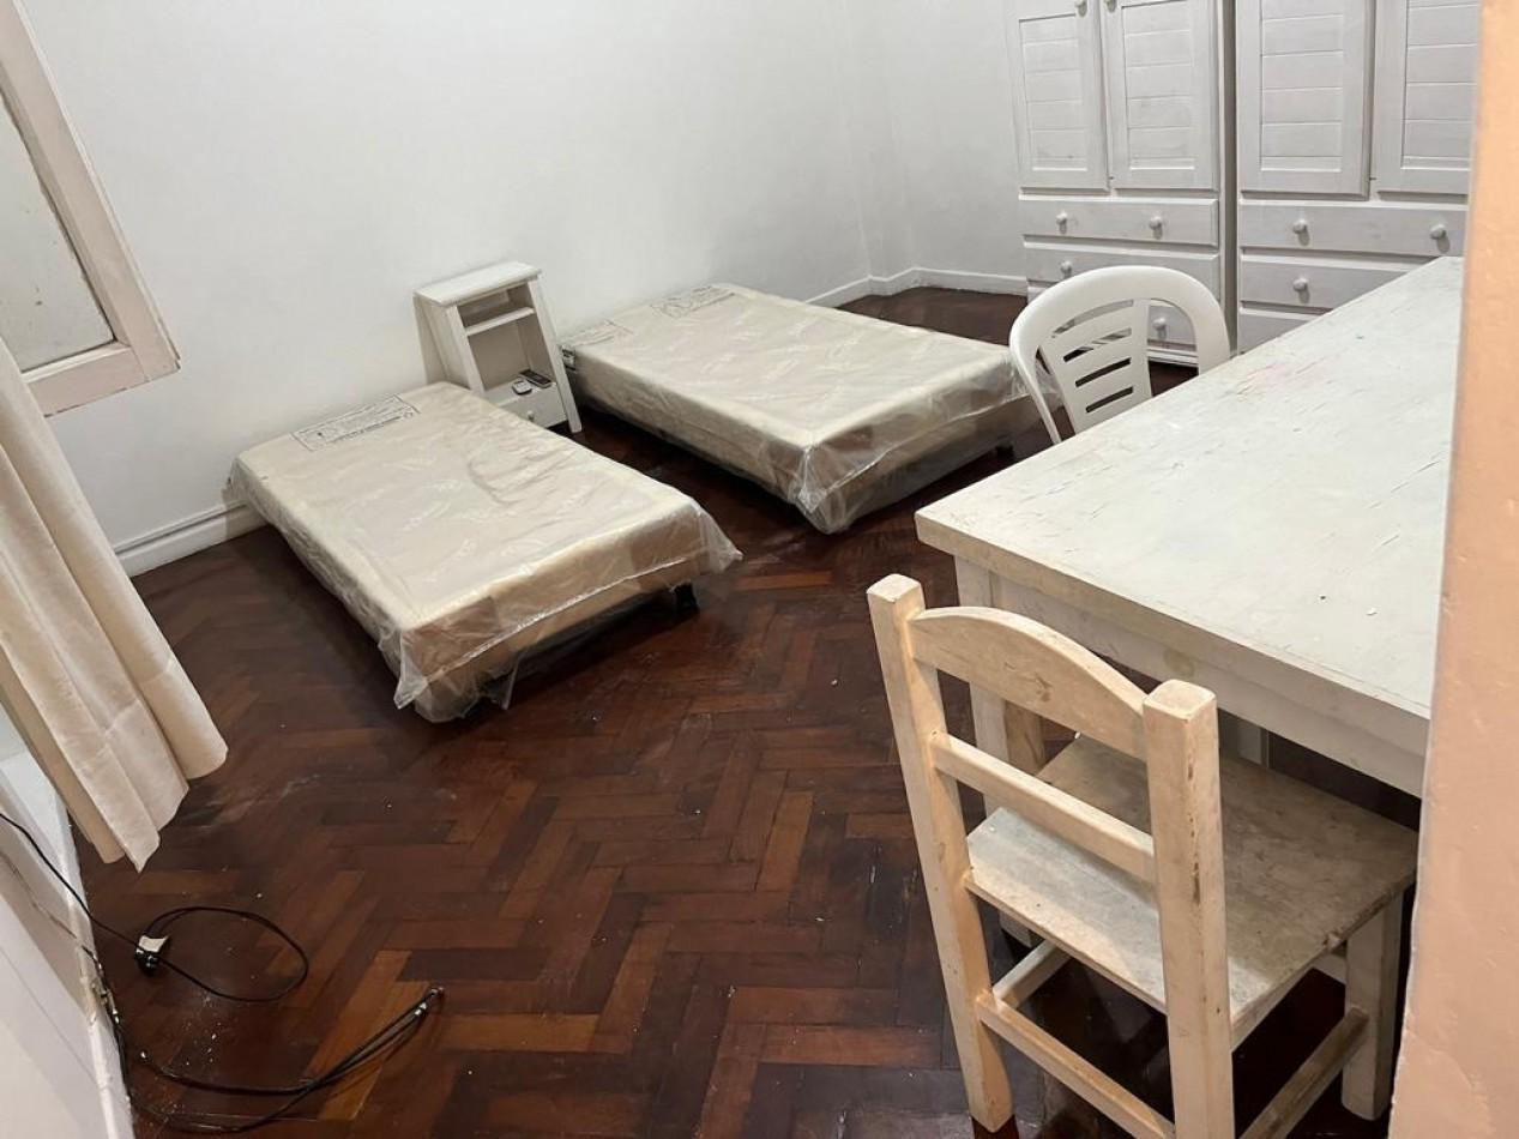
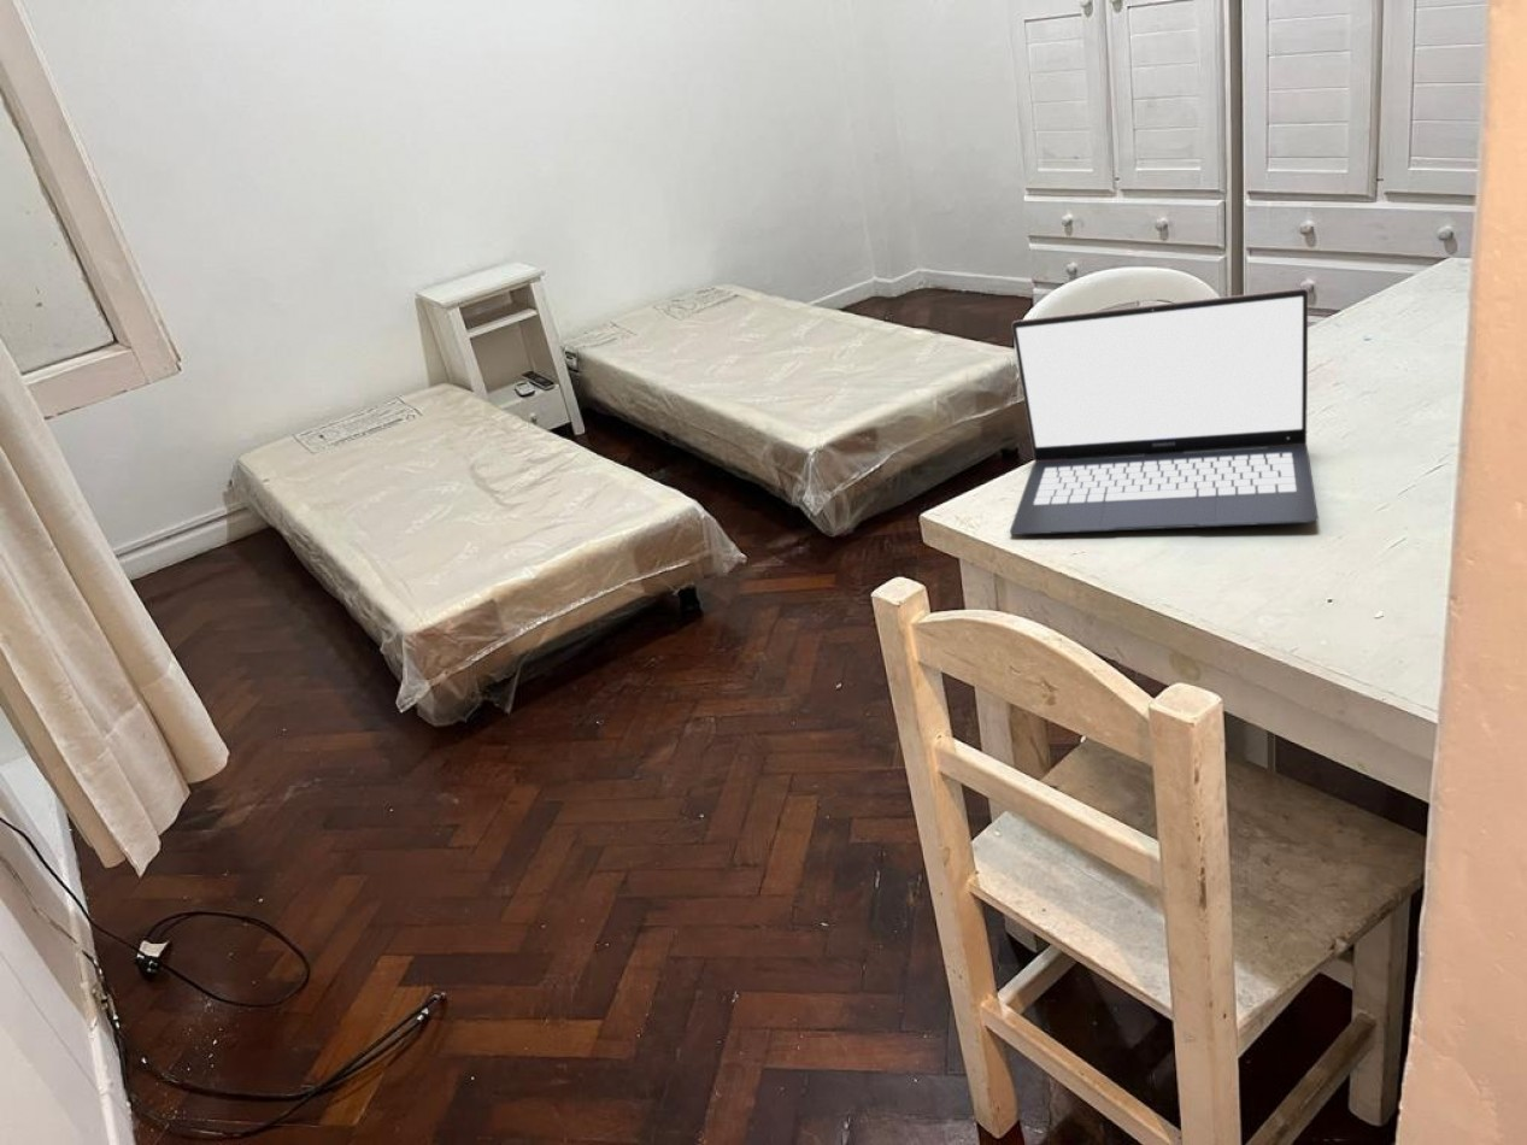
+ laptop (1155, 409)
